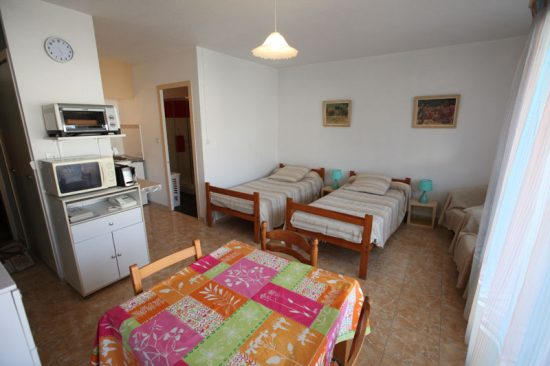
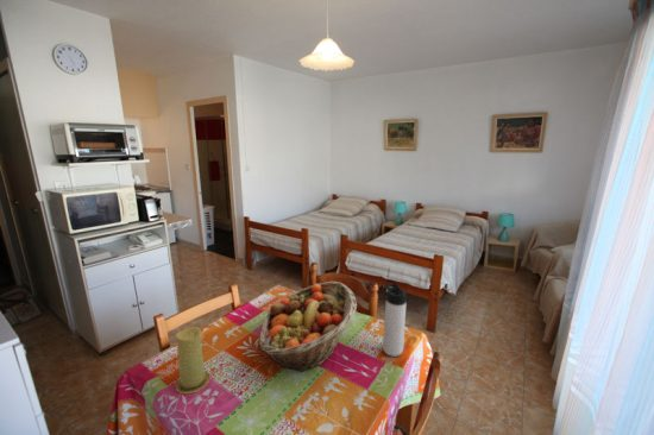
+ fruit basket (308, 320)
+ candle (190, 357)
+ thermos bottle (392, 317)
